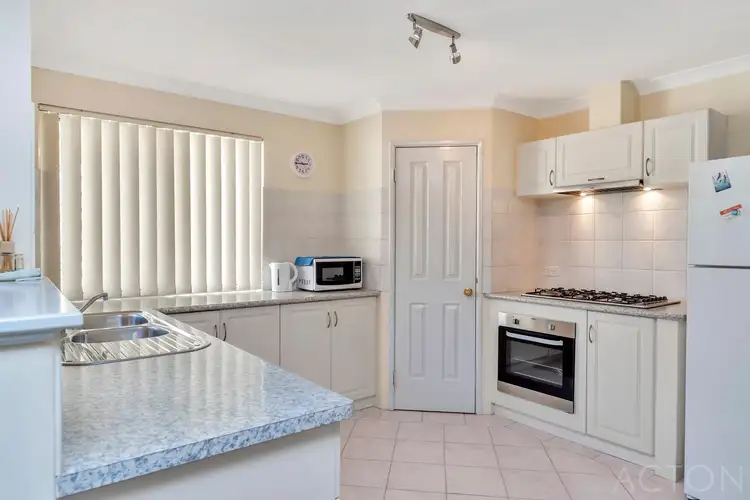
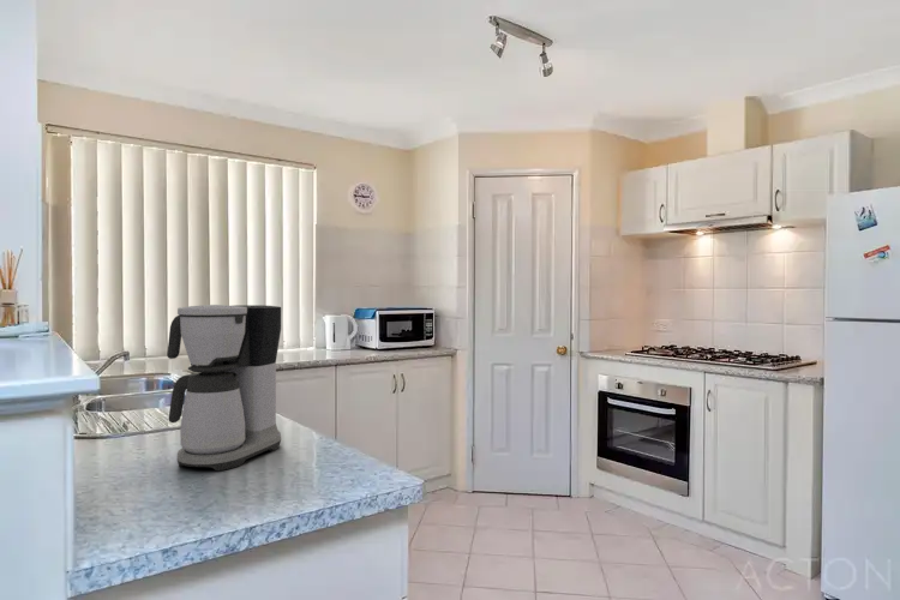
+ coffee maker (224, 378)
